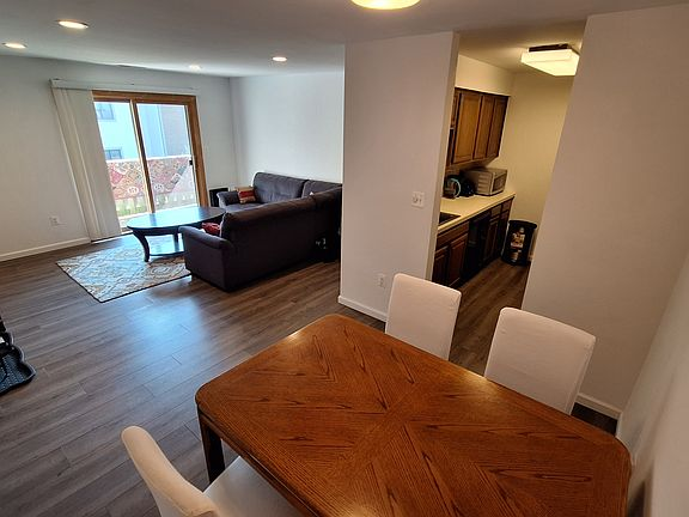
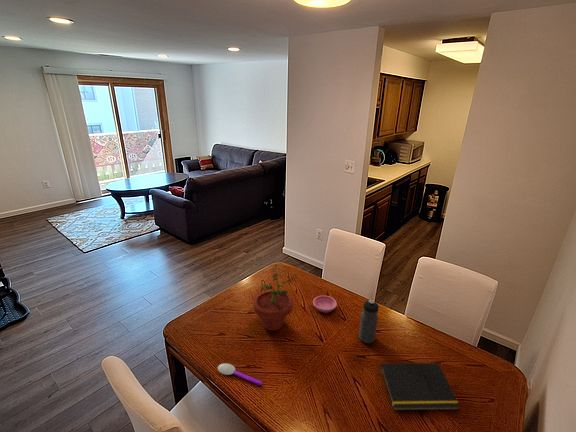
+ potted plant (274, 297)
+ water bottle (368, 320)
+ notepad (417, 385)
+ spoon (239, 374)
+ saucer (324, 304)
